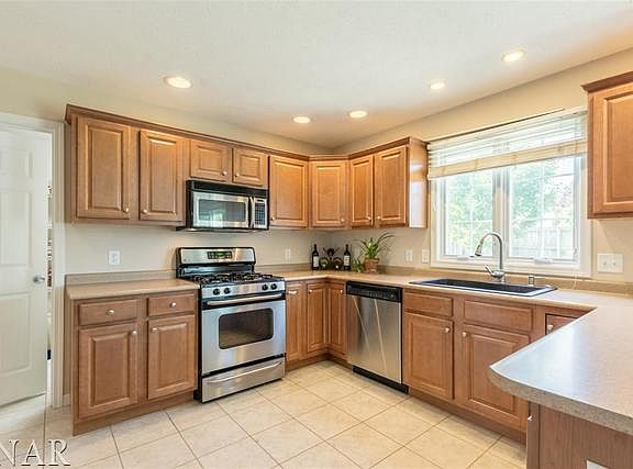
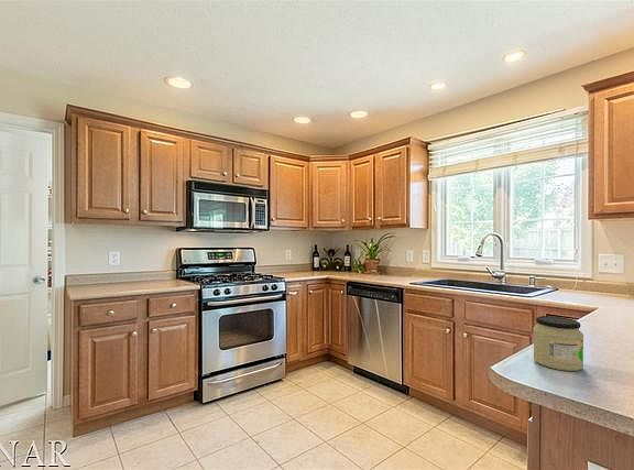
+ jar (557, 341)
